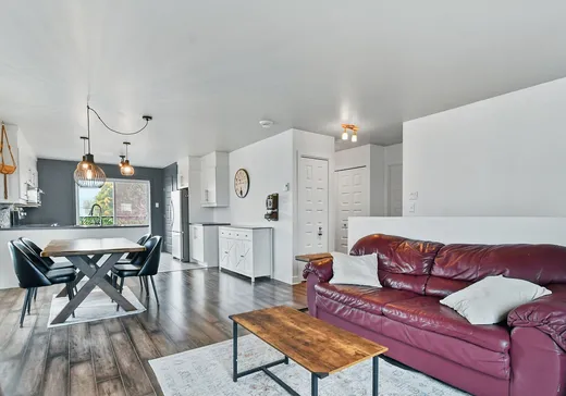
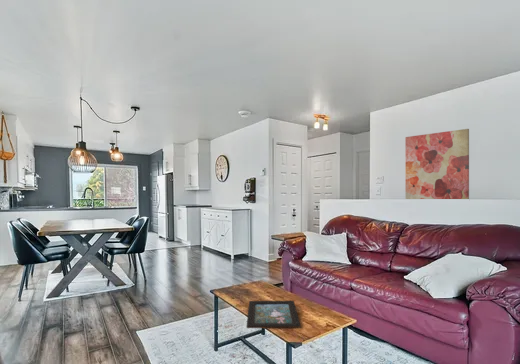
+ decorative tray (272, 313)
+ wall art (434, 172)
